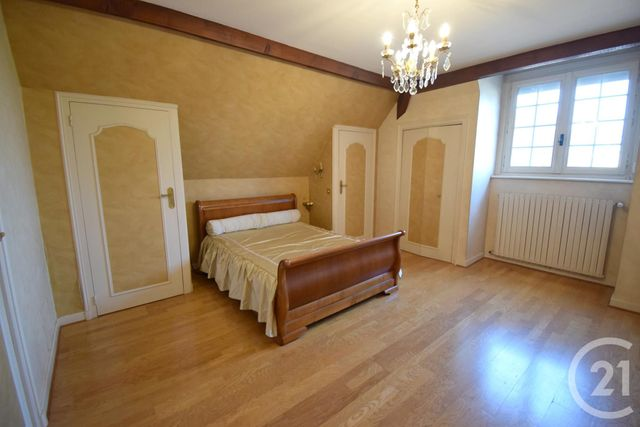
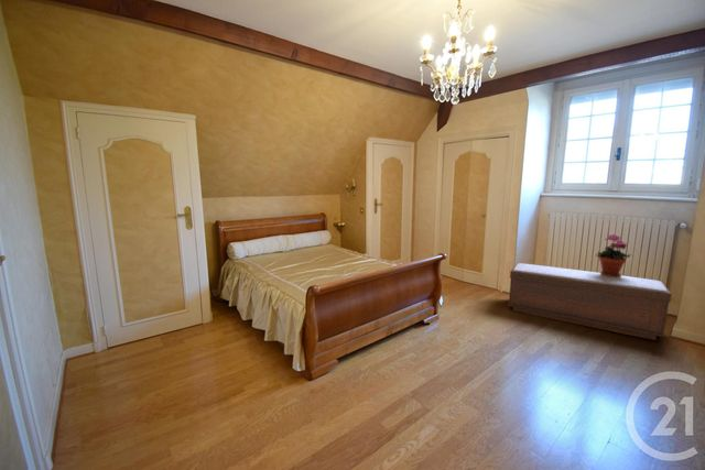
+ bench (578, 295)
+ potted plant (612, 254)
